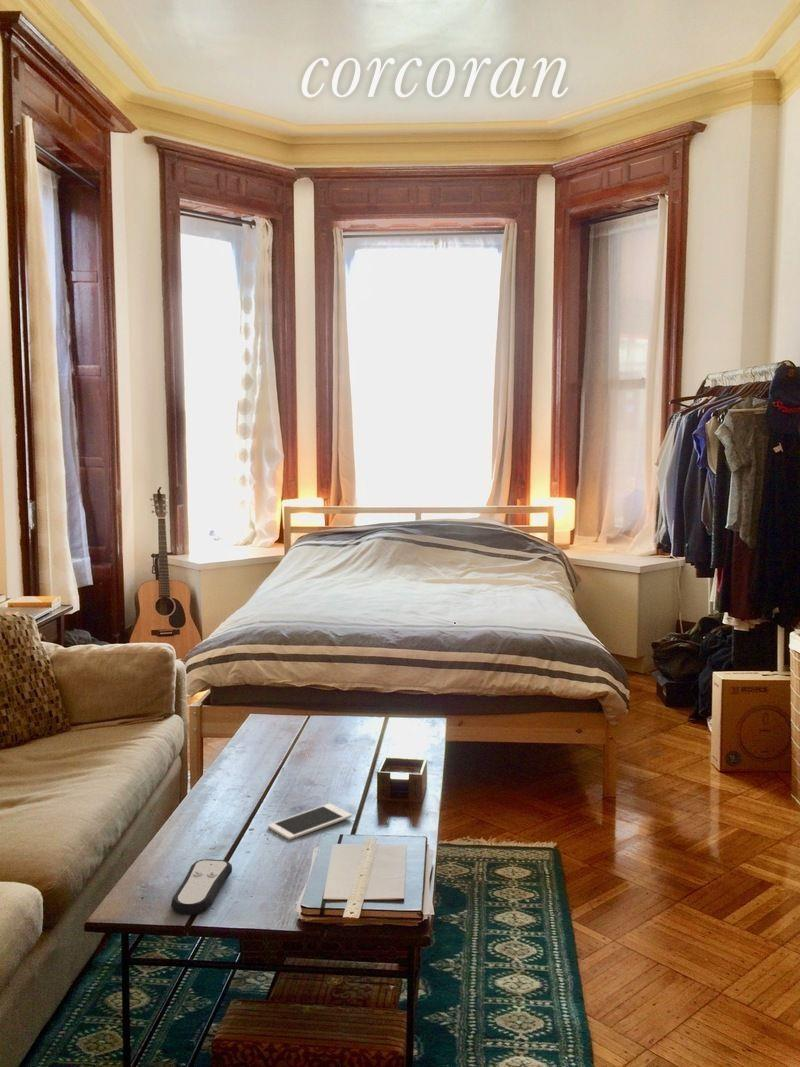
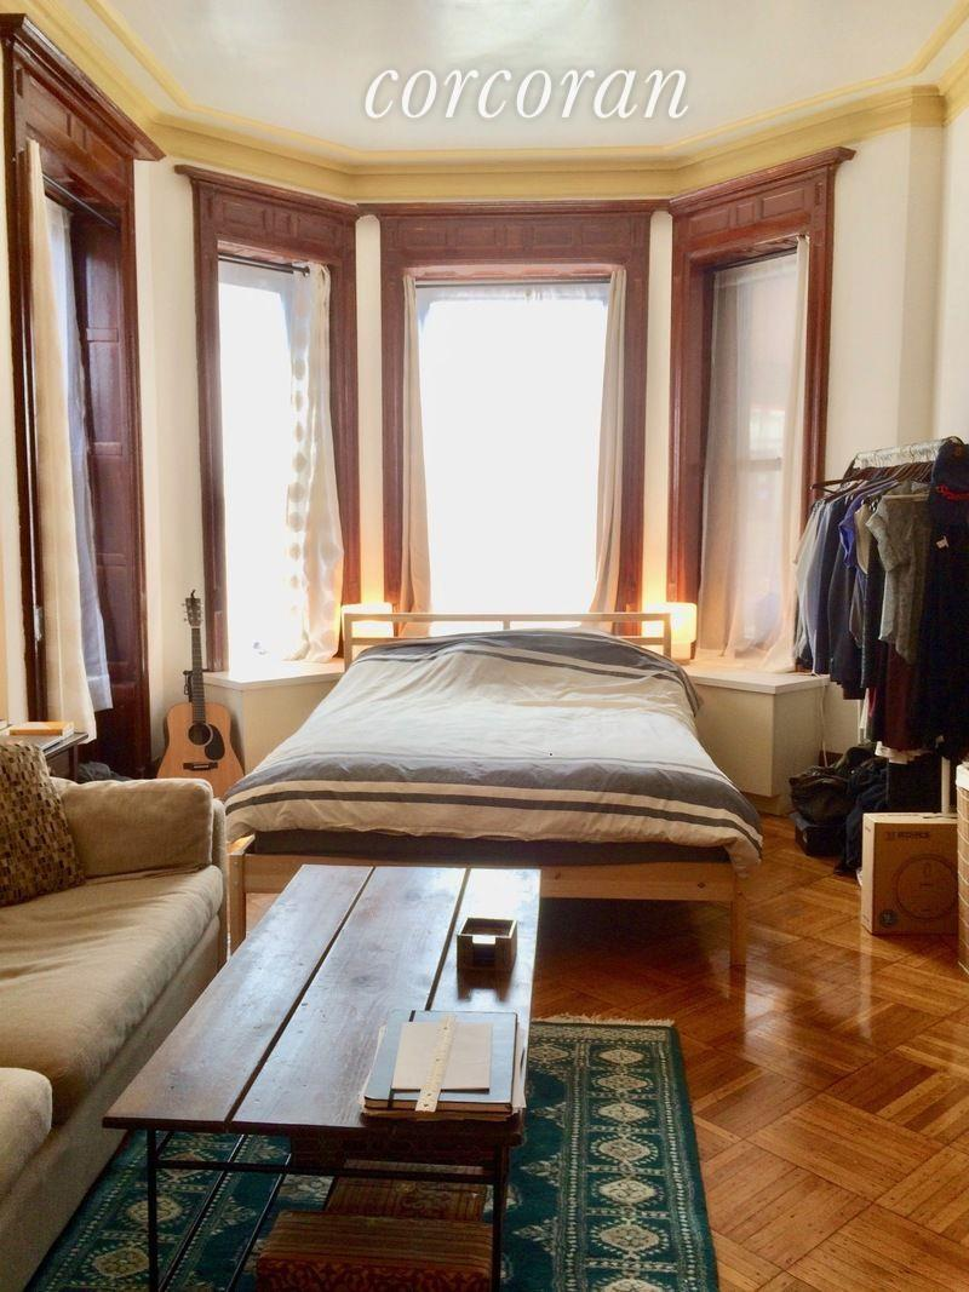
- cell phone (310, 821)
- remote control (201, 885)
